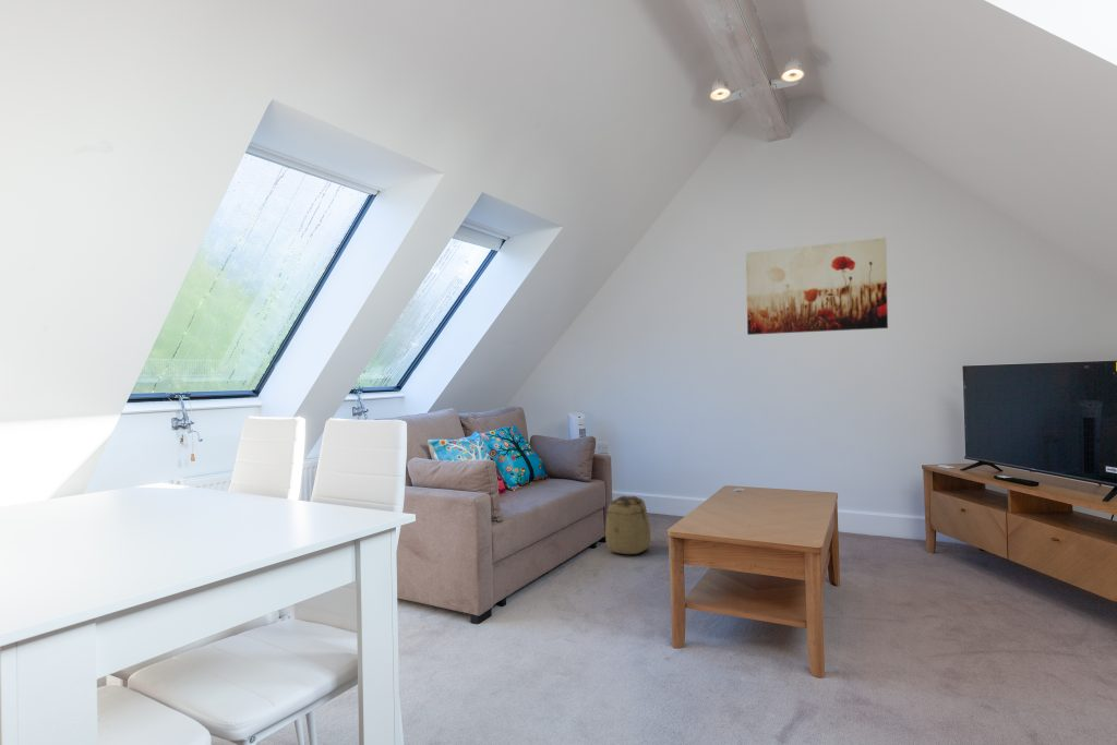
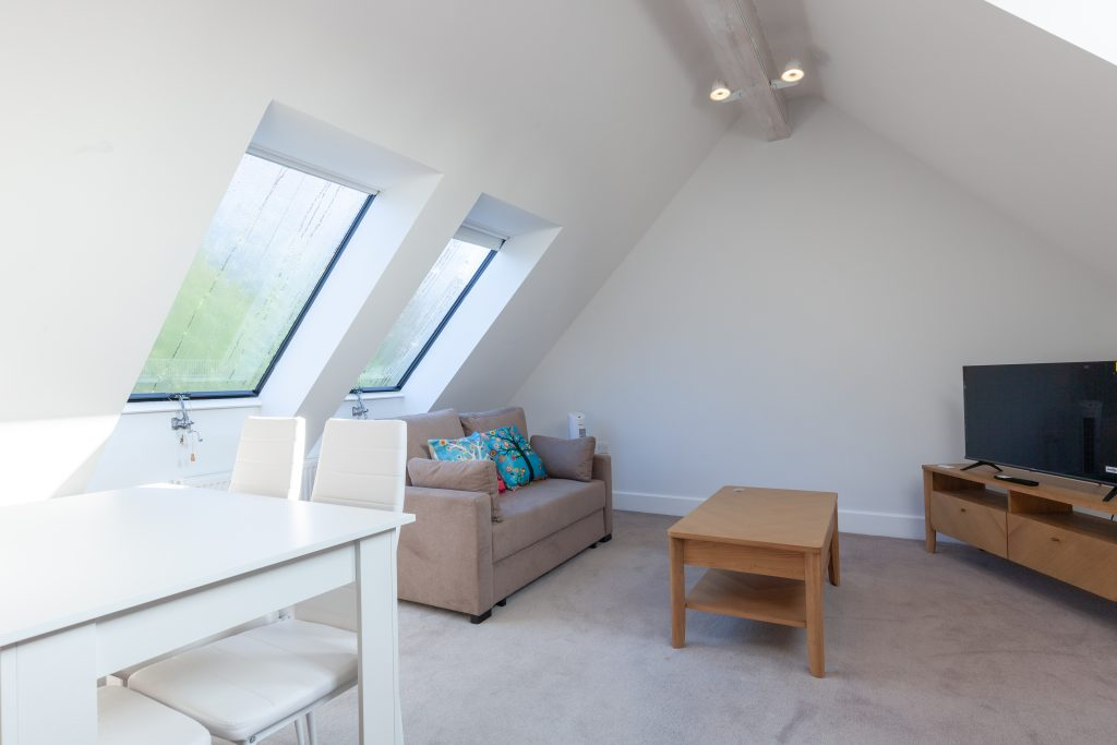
- burlap sack (627, 524)
- wall art (813, 288)
